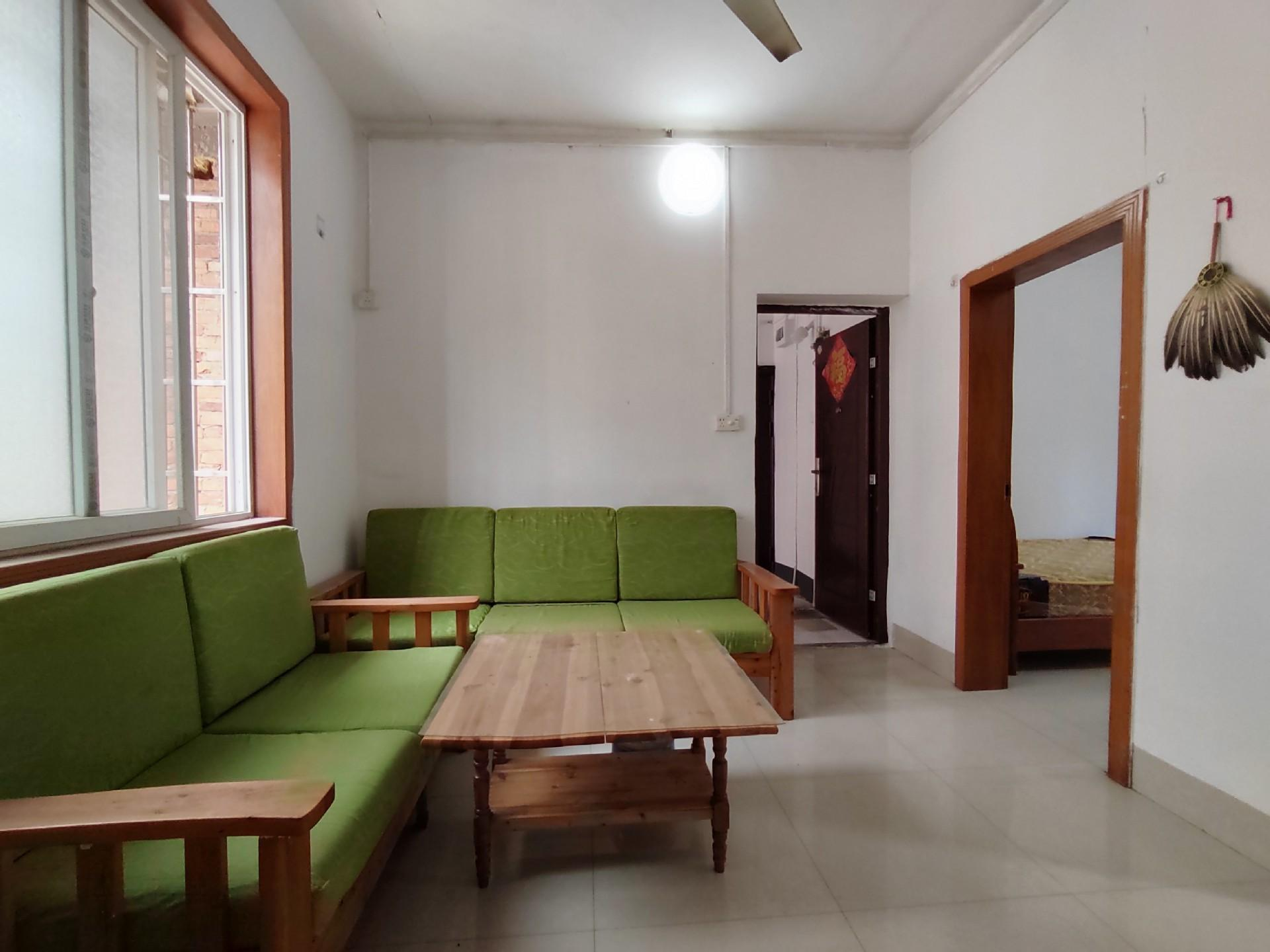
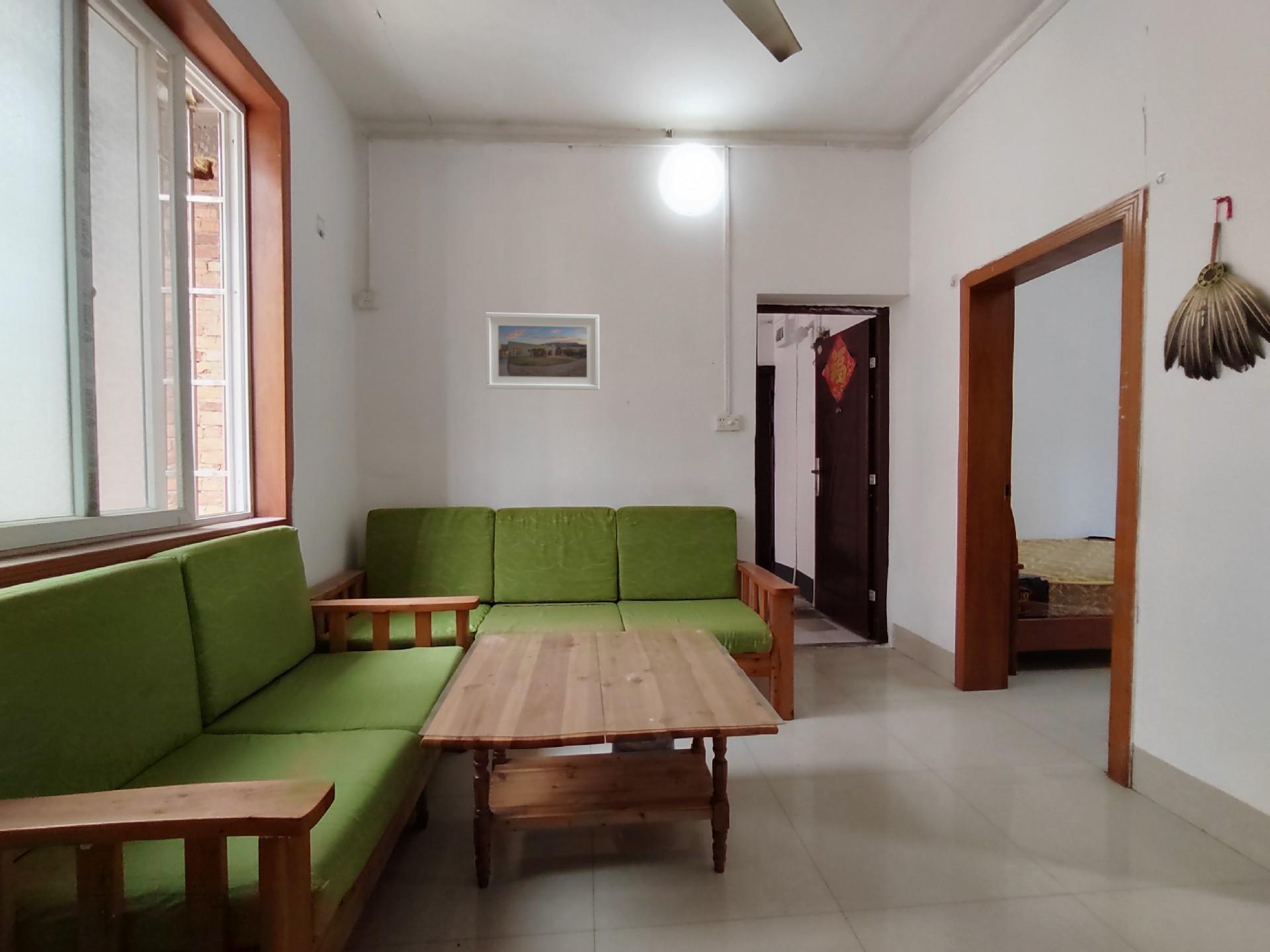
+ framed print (543, 351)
